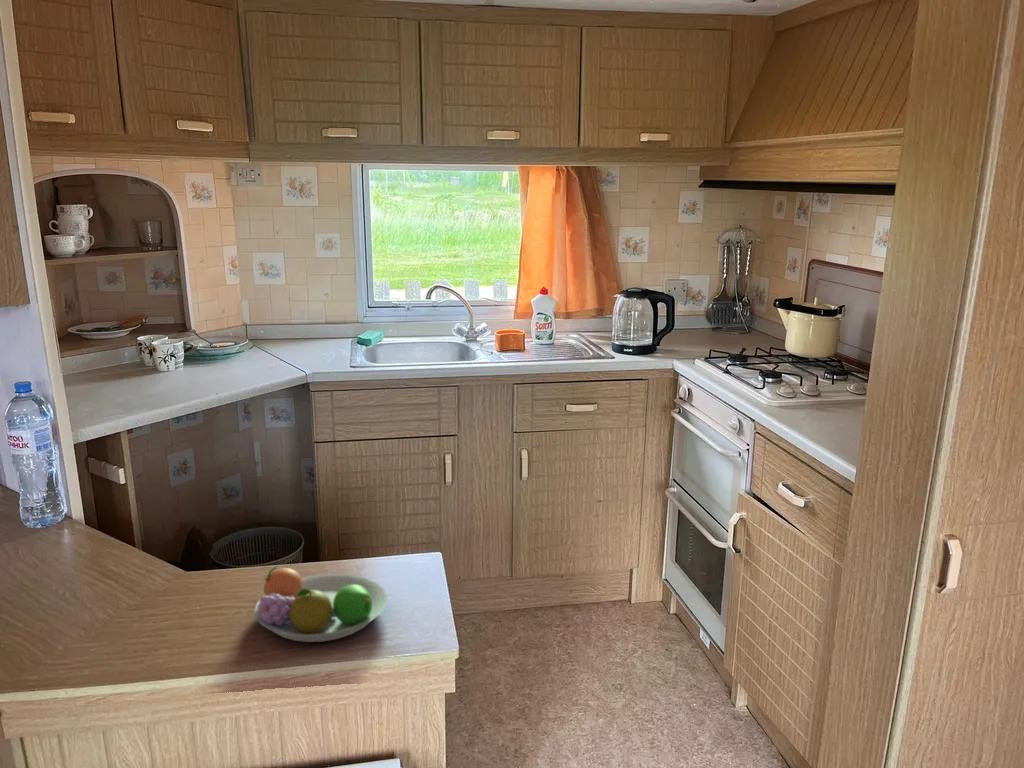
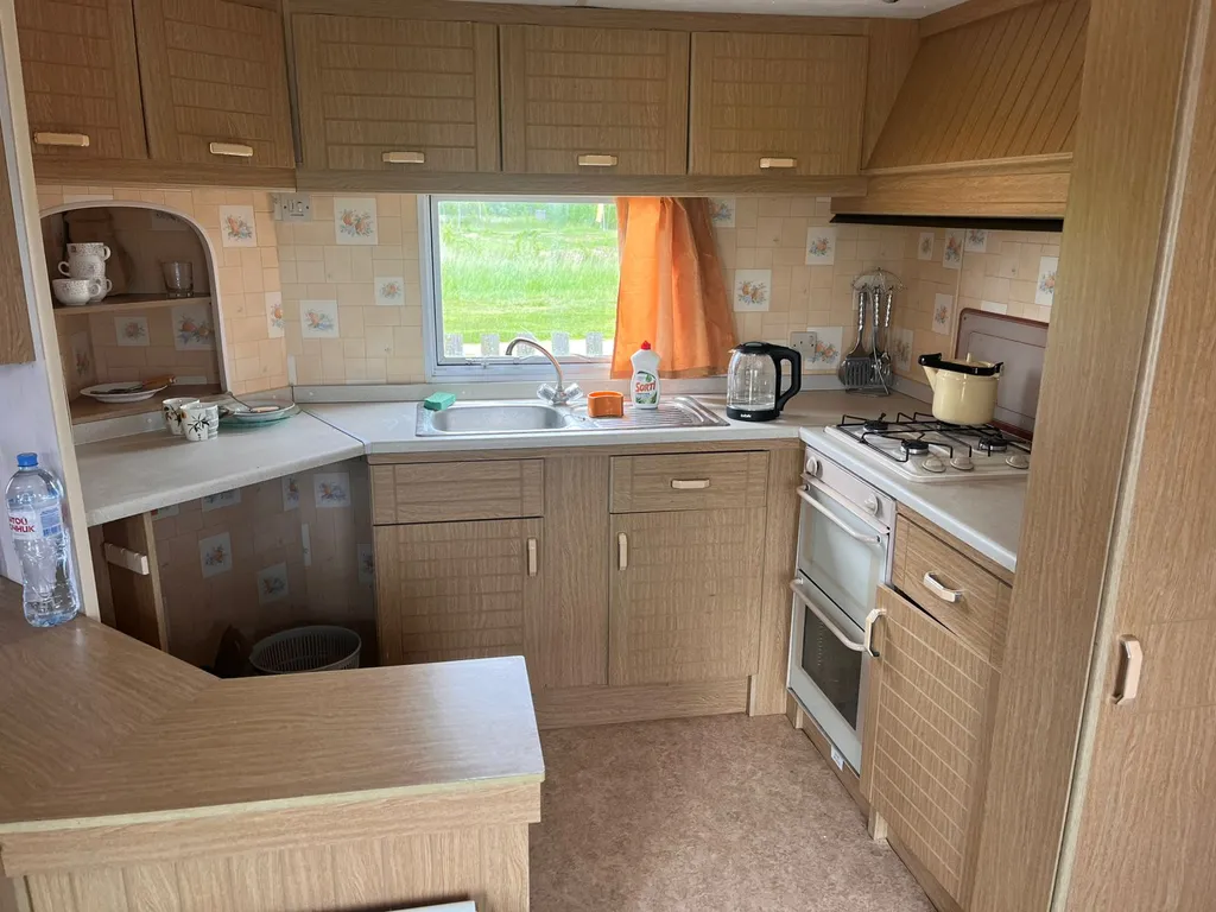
- fruit bowl (323, 593)
